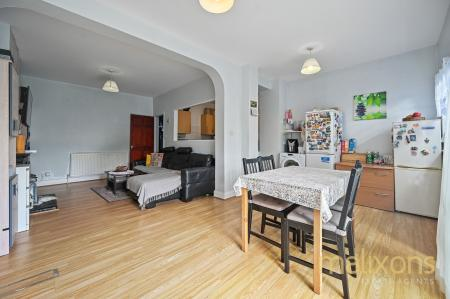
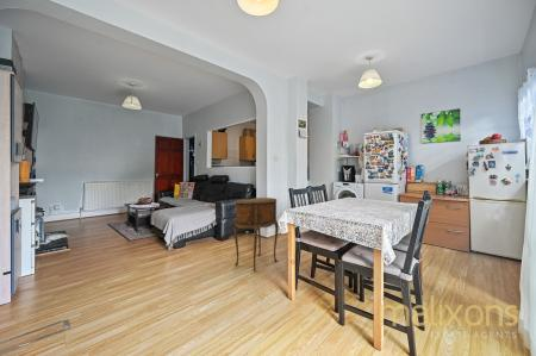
+ side table (258, 231)
